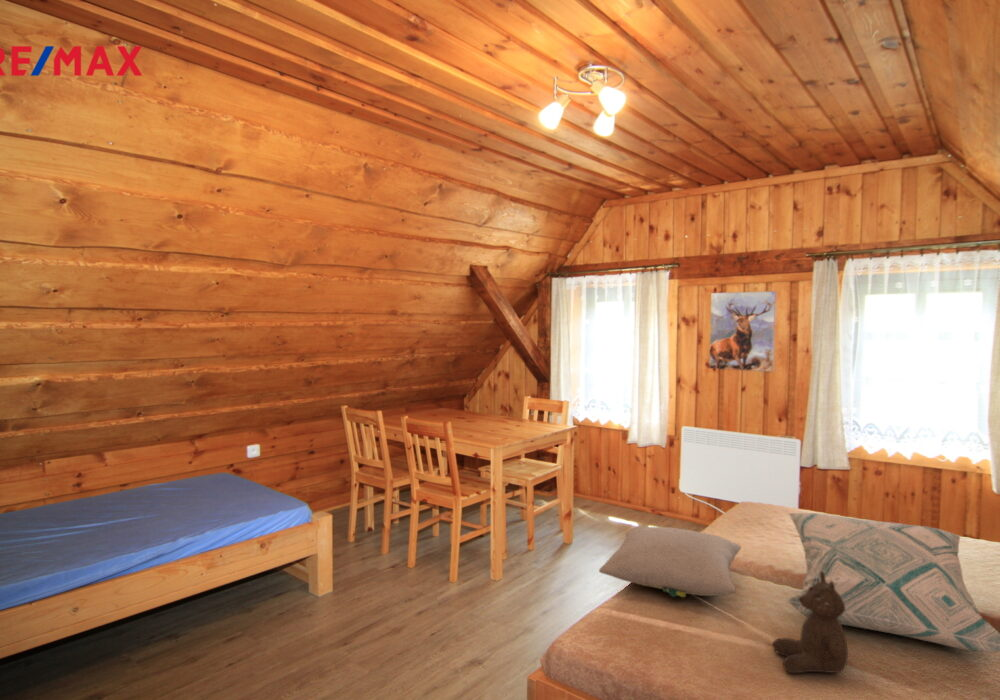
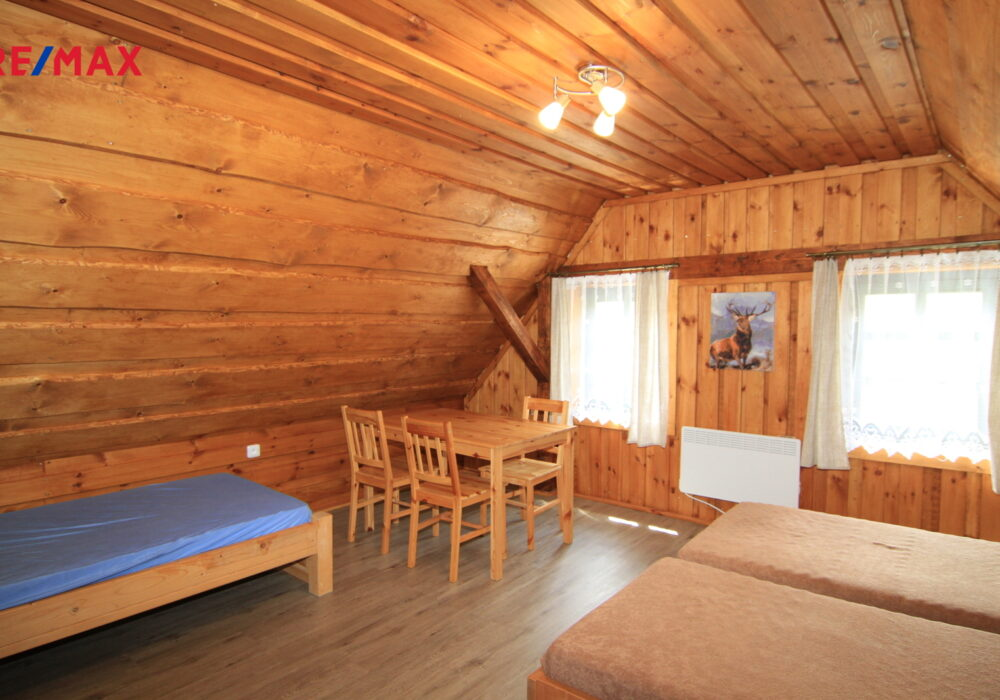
- pillow (674, 557)
- teddy bear (810, 620)
- decorative pillow (879, 572)
